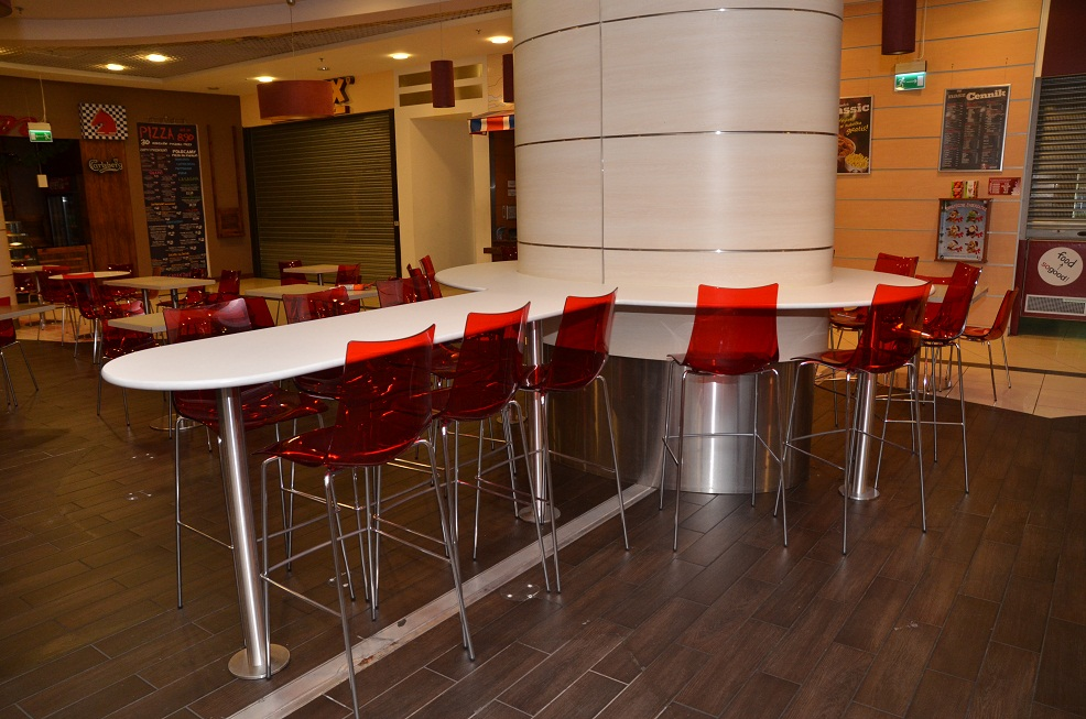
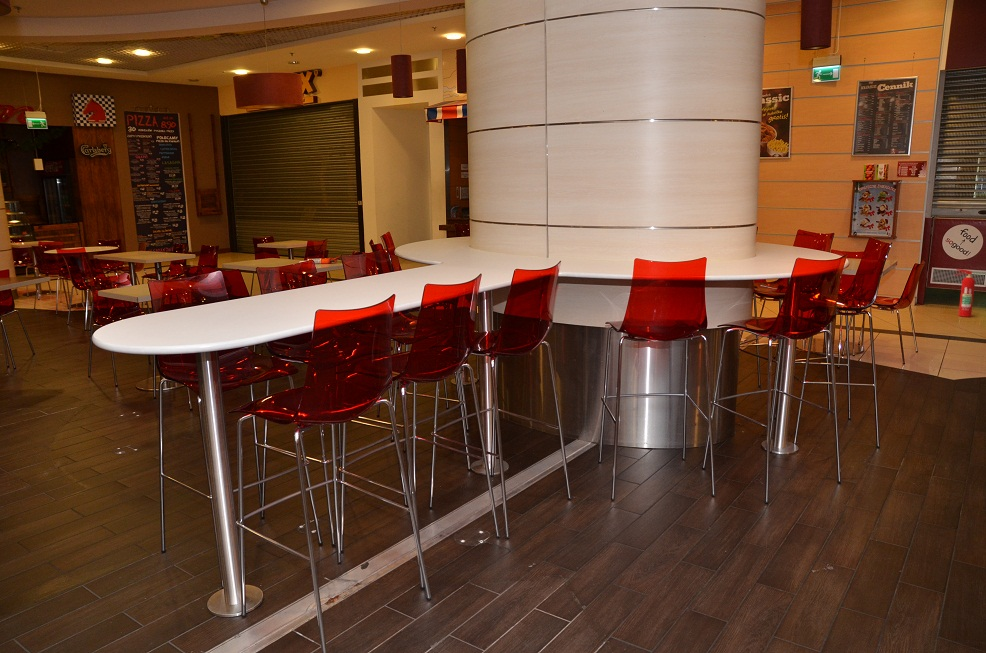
+ fire extinguisher (963, 292)
